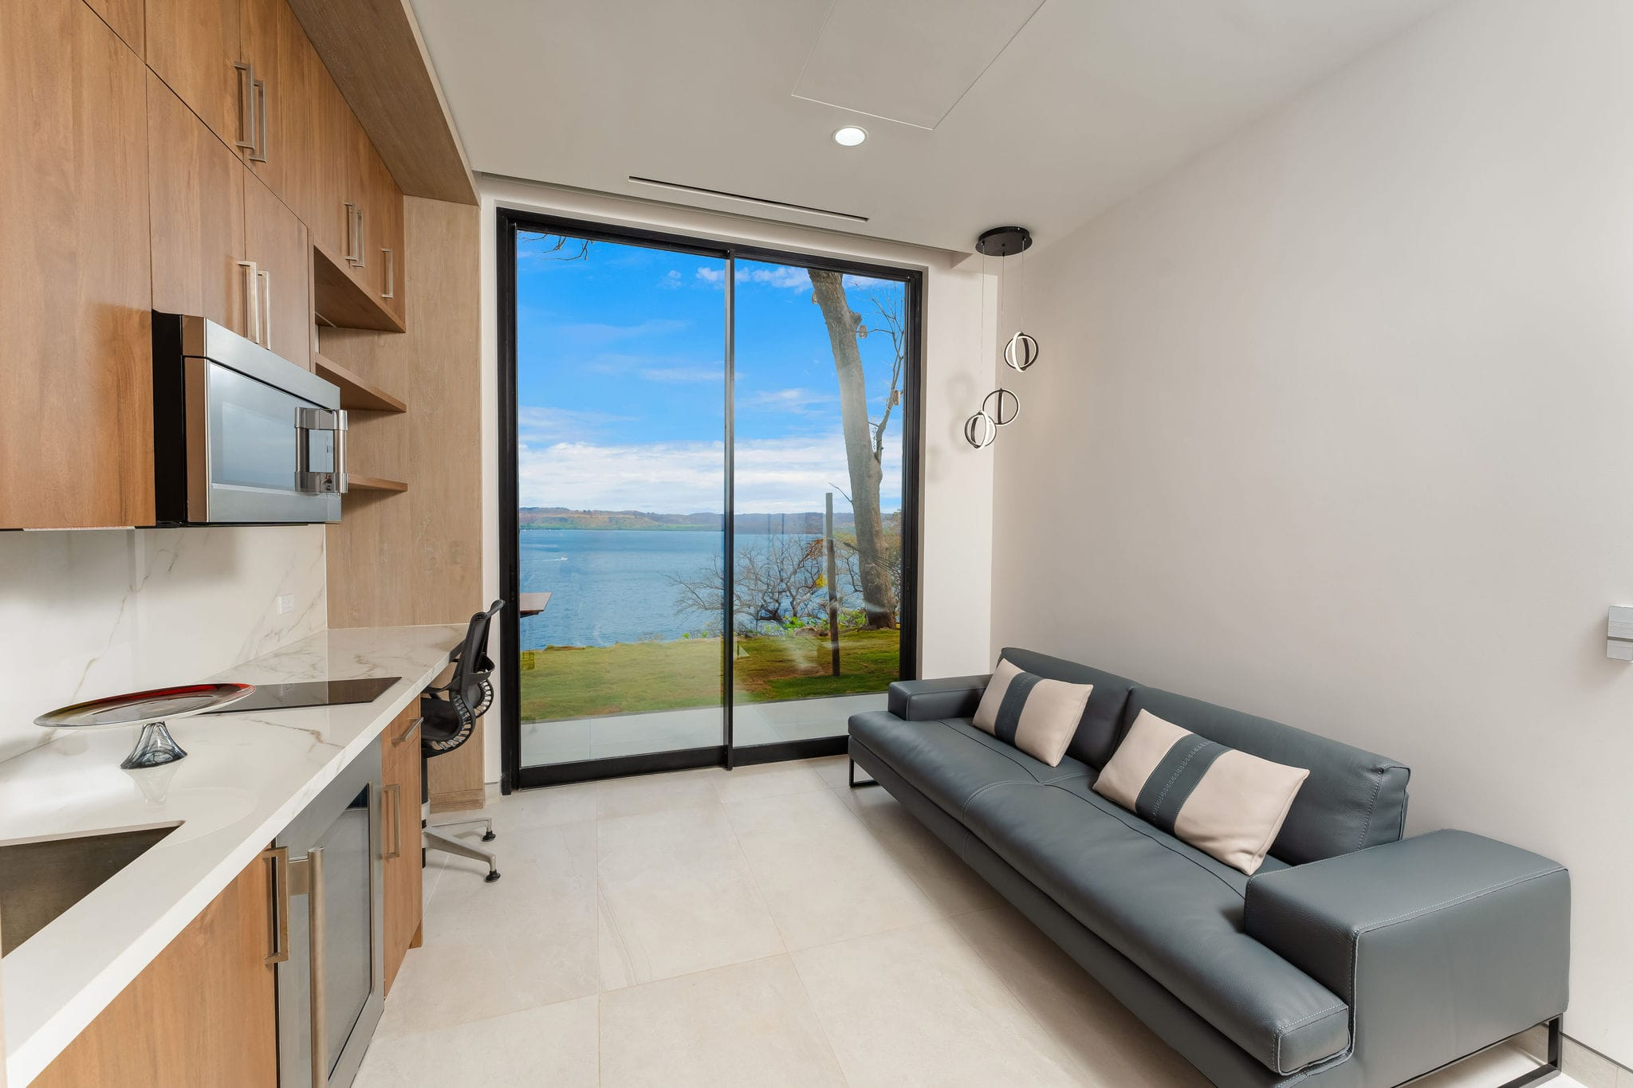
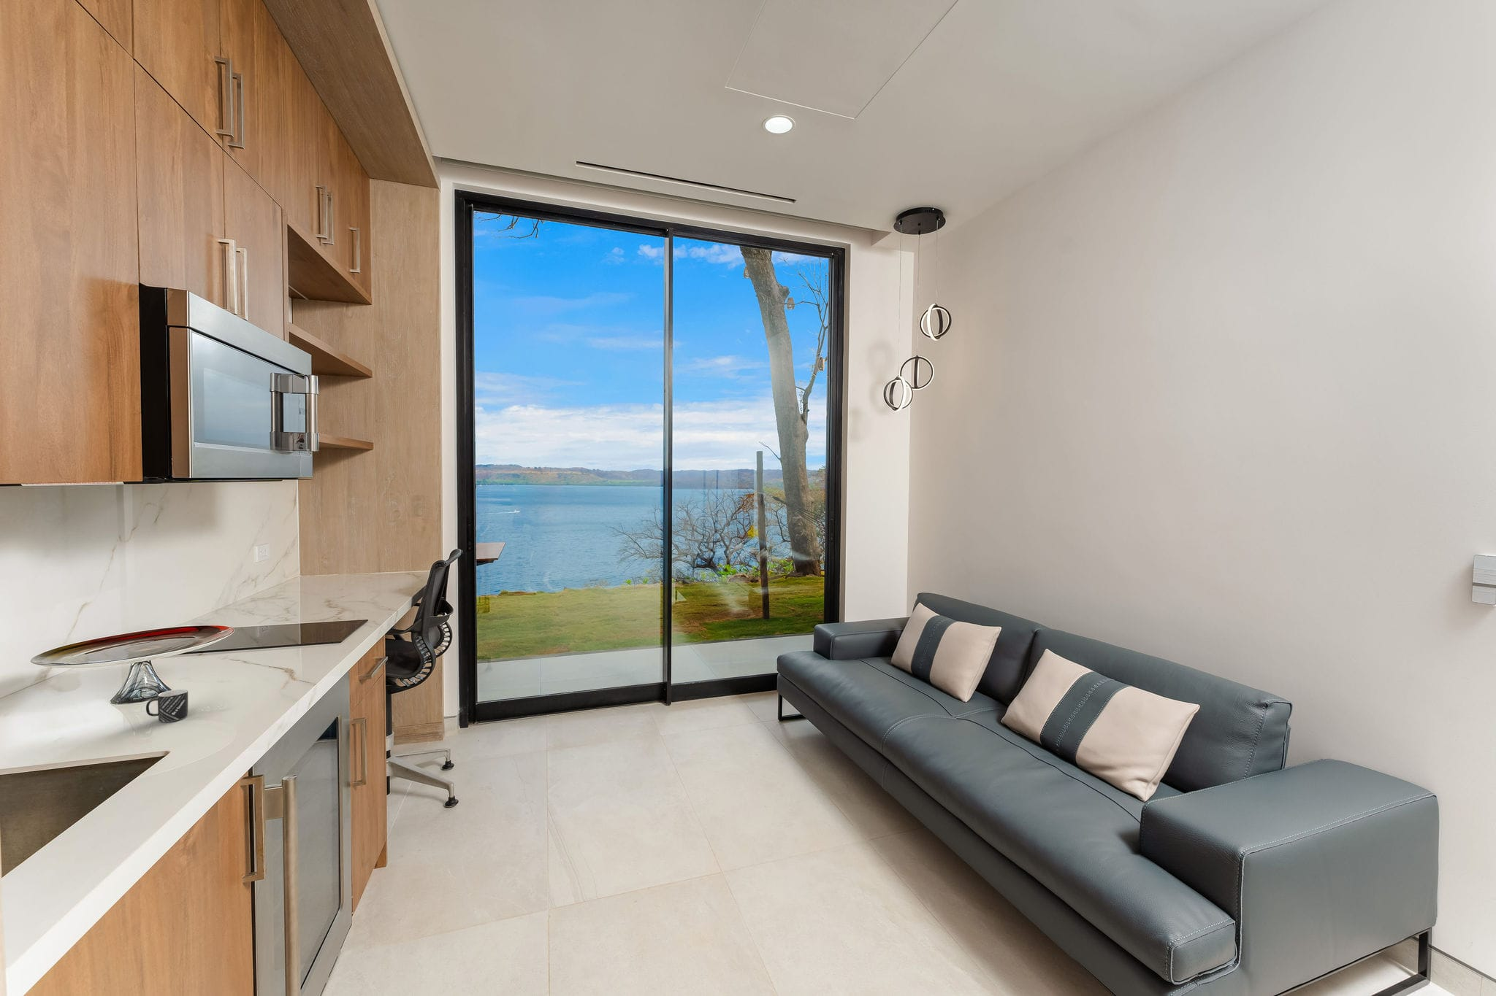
+ mug (187, 704)
